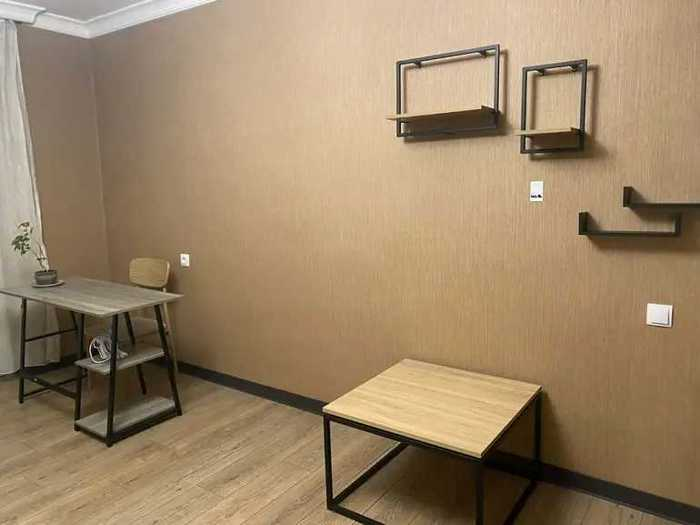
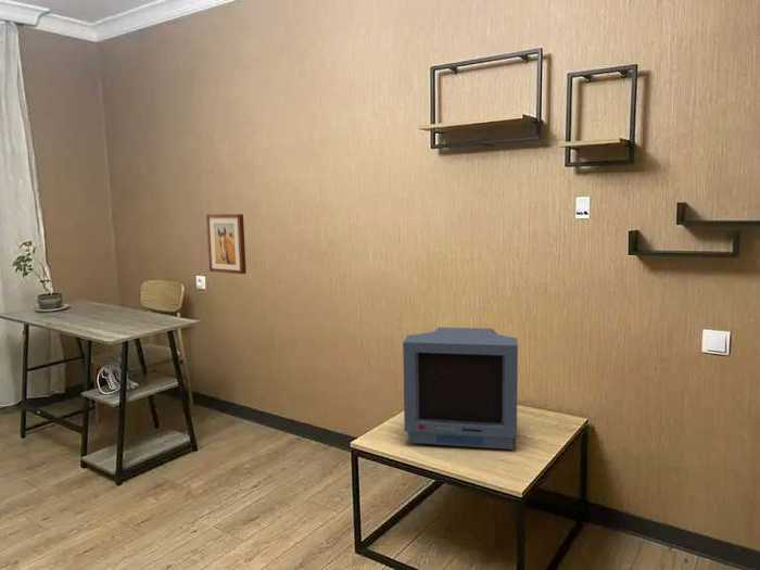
+ monitor (461, 379)
+ wall art (226, 243)
